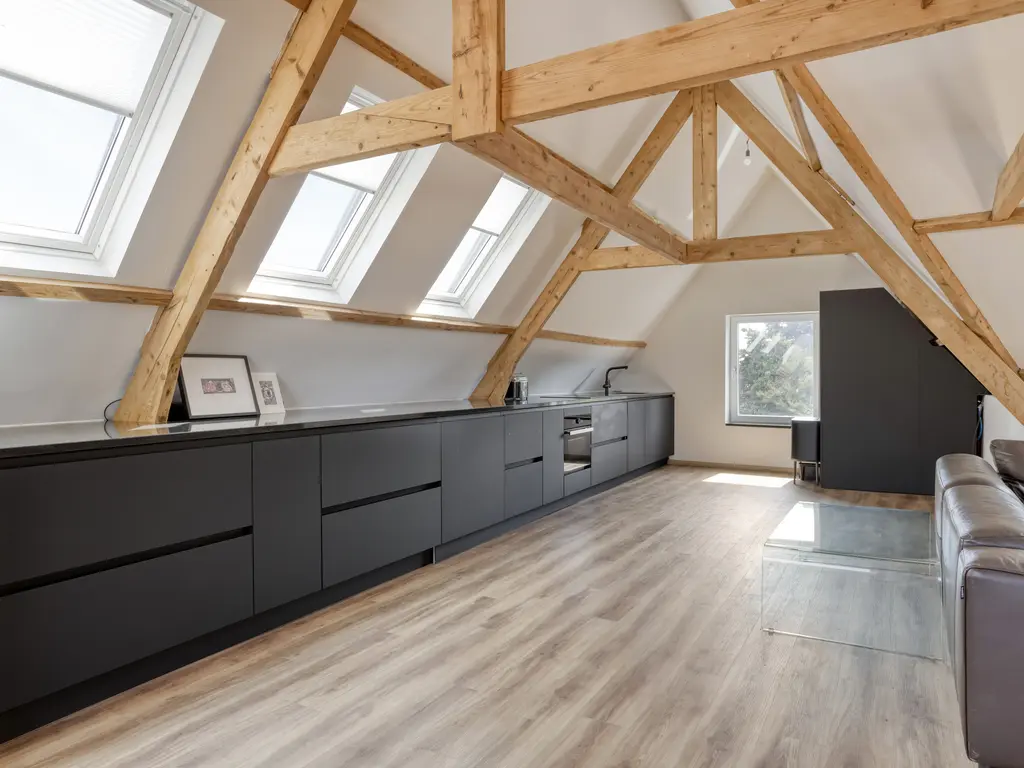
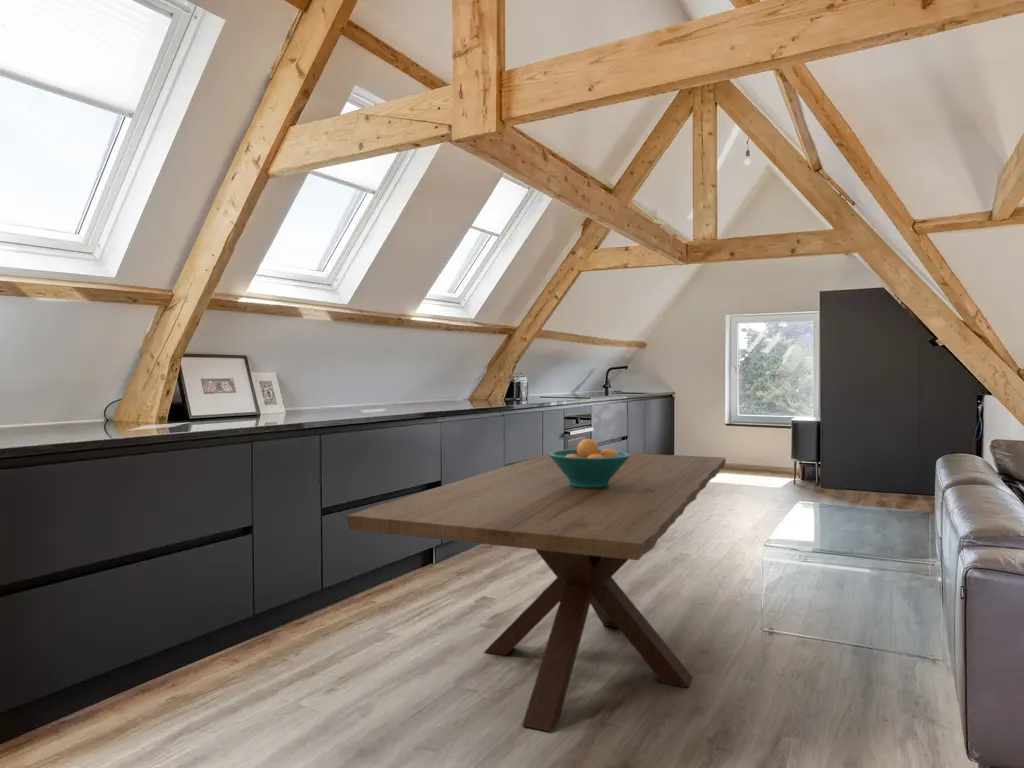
+ fruit bowl (589, 461)
+ dining table (584, 571)
